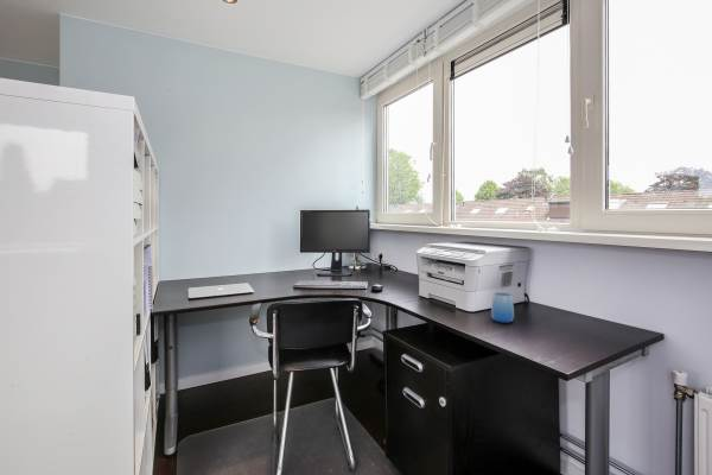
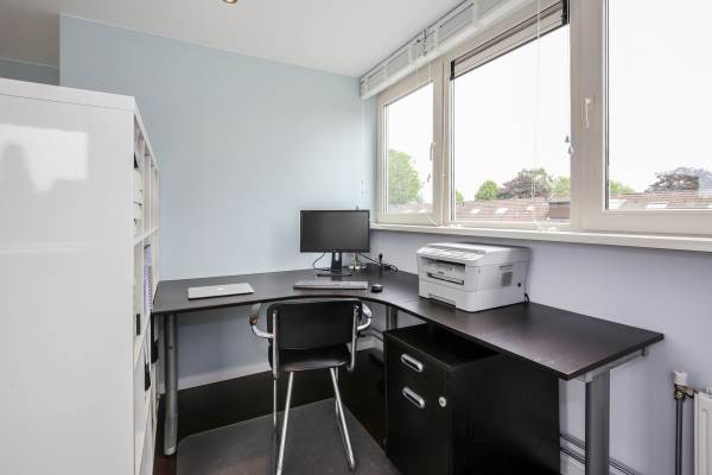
- cup (502, 306)
